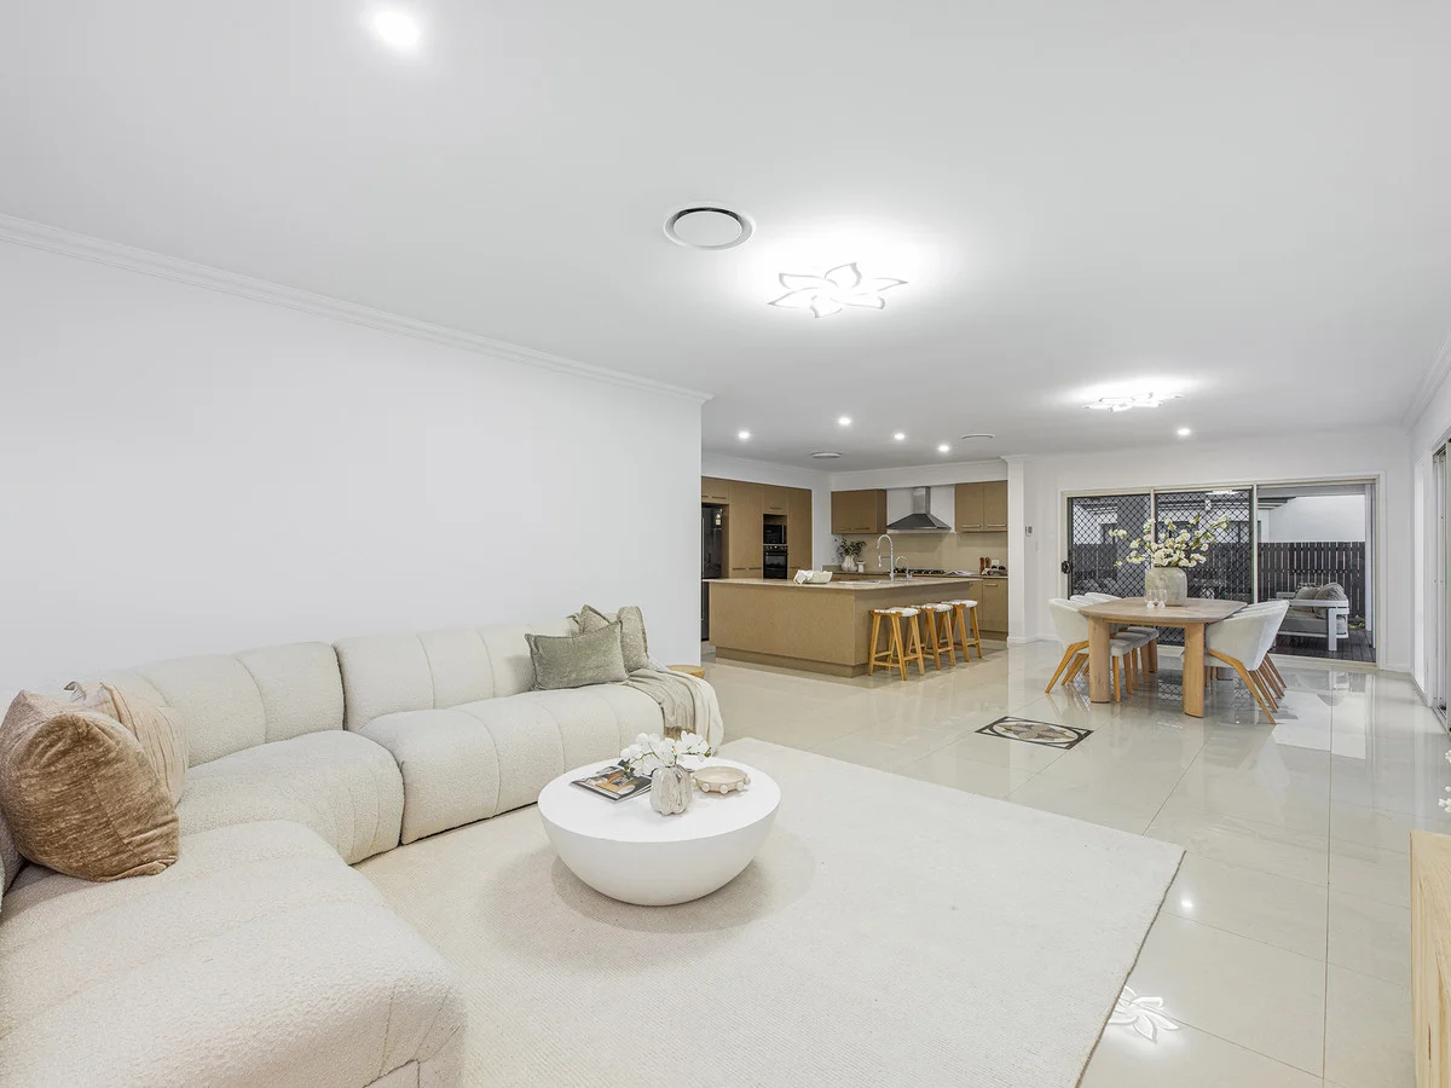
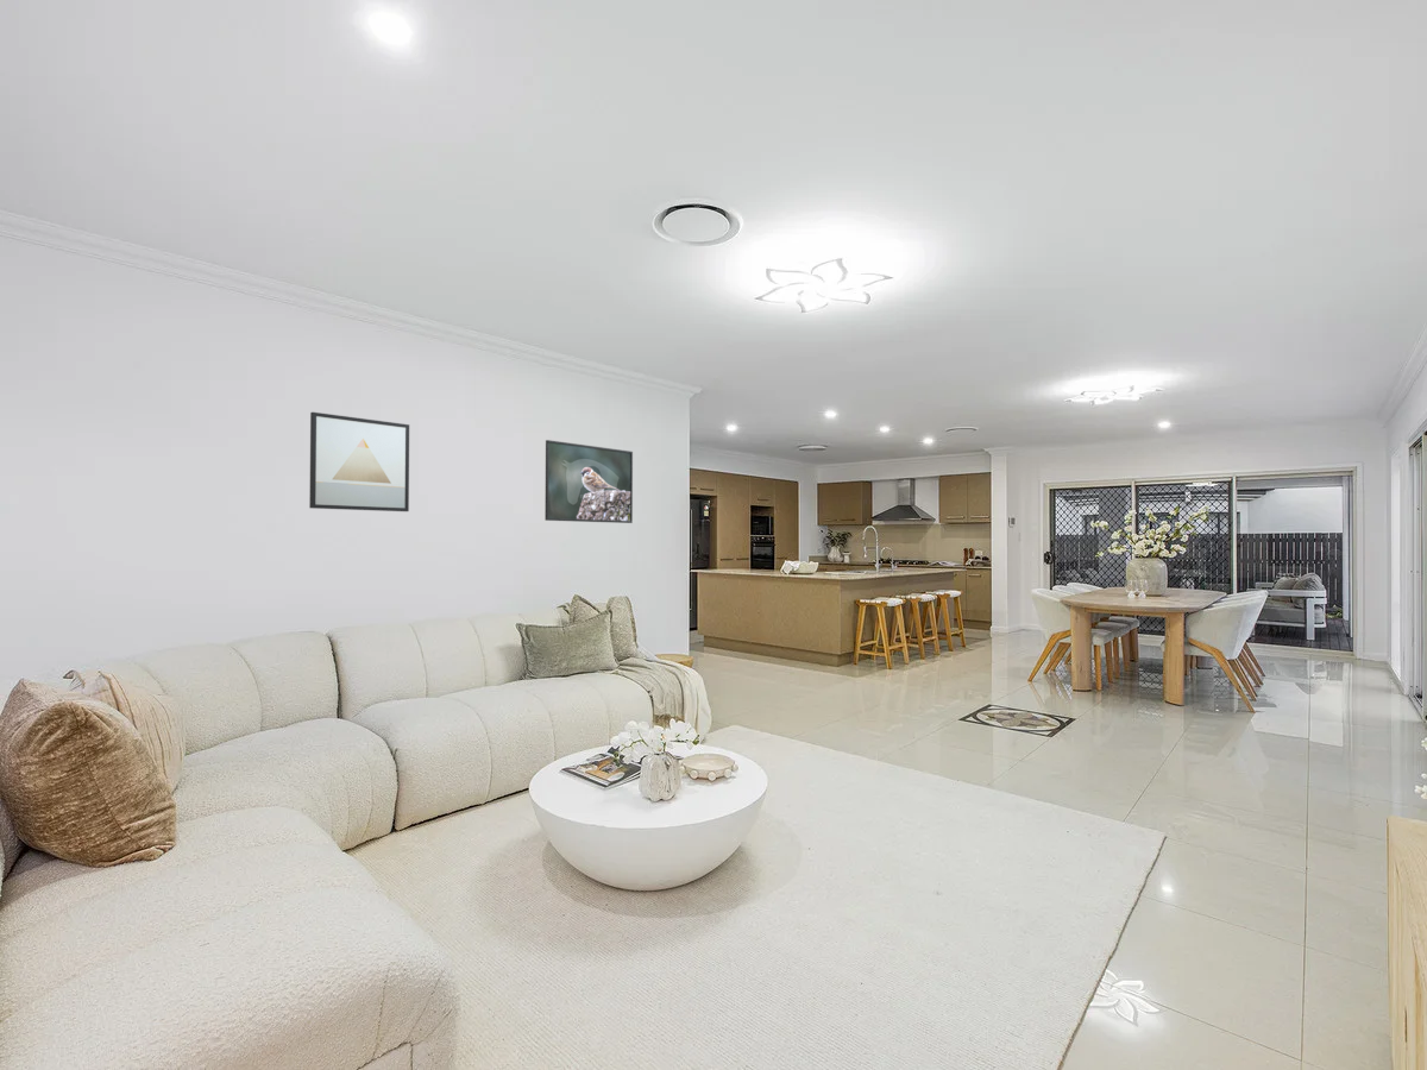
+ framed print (591, 484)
+ wall art (362, 464)
